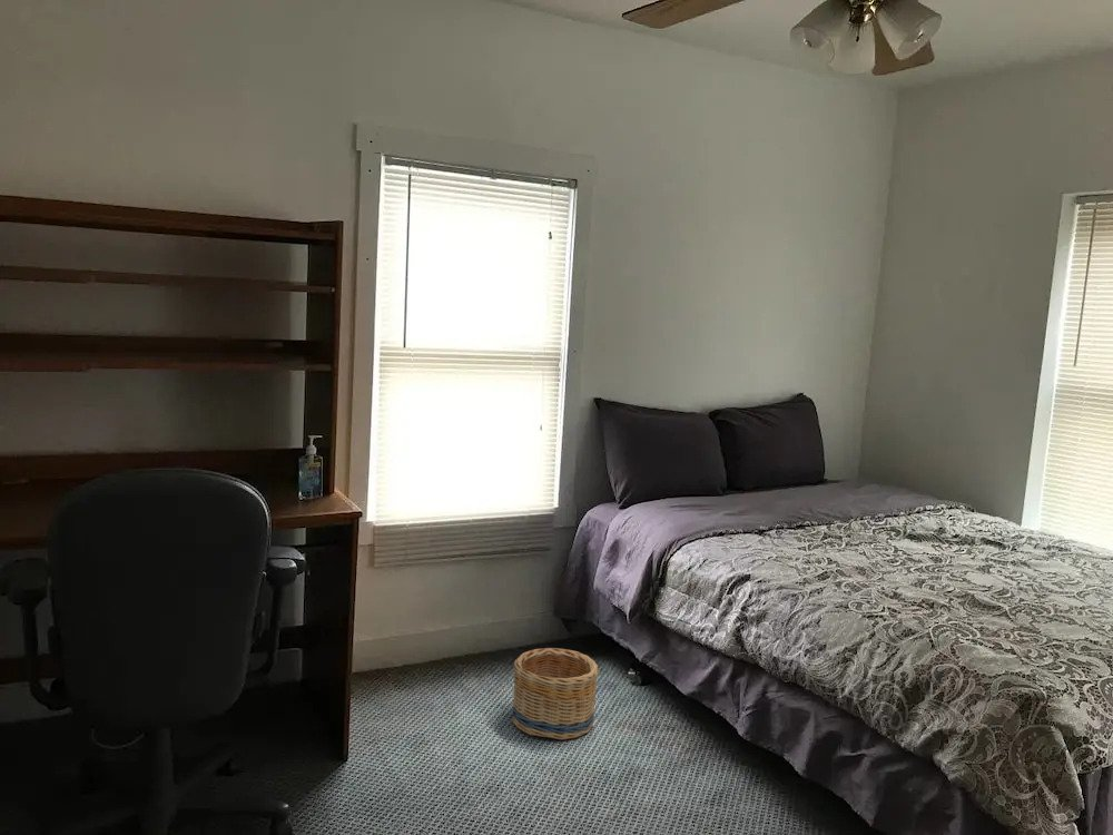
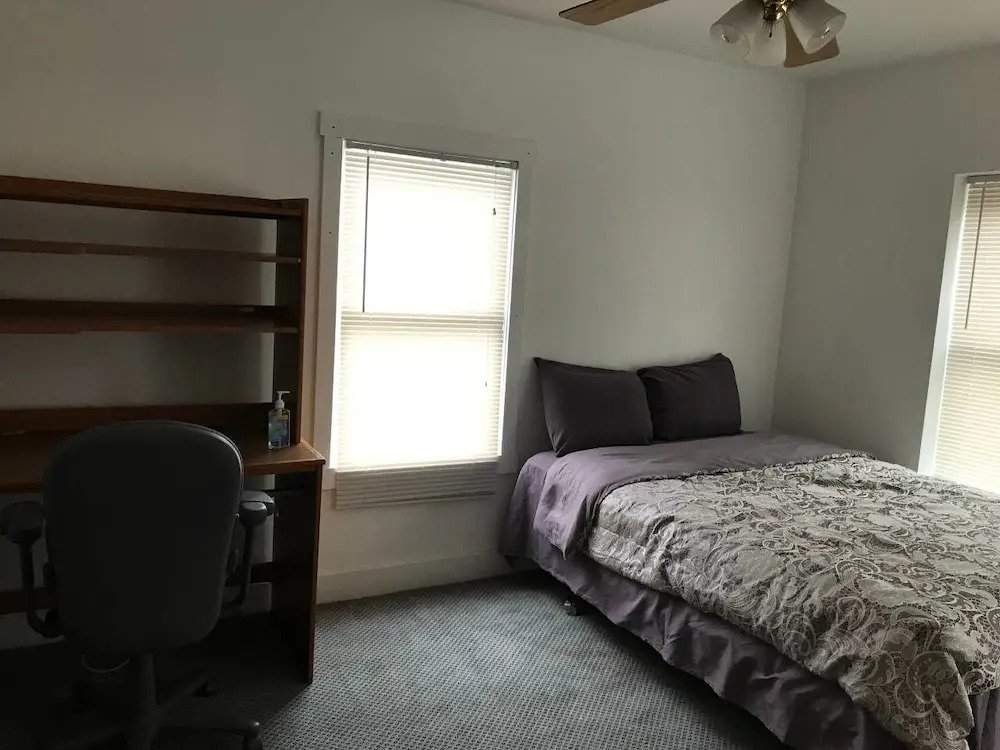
- basket (554, 691)
